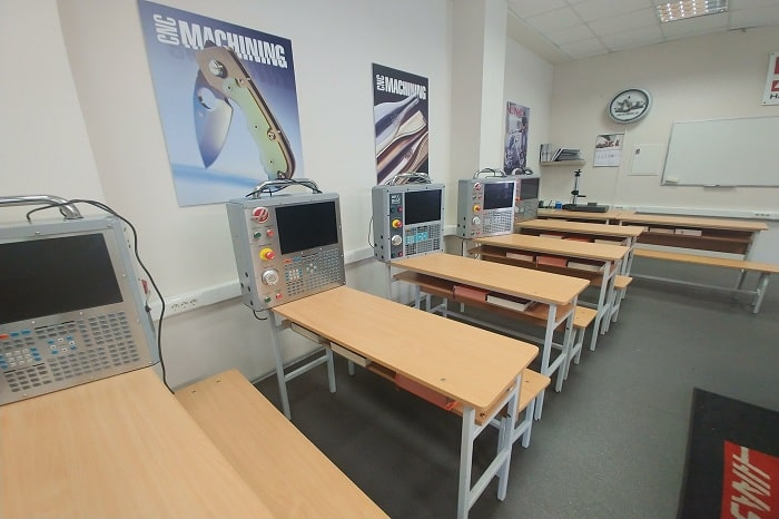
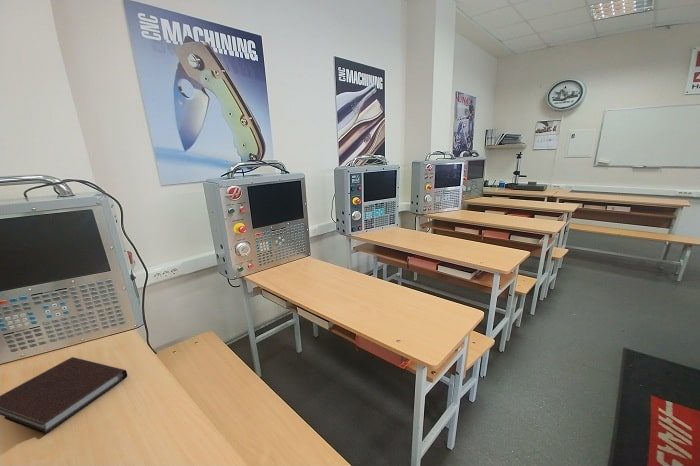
+ notebook (61, 389)
